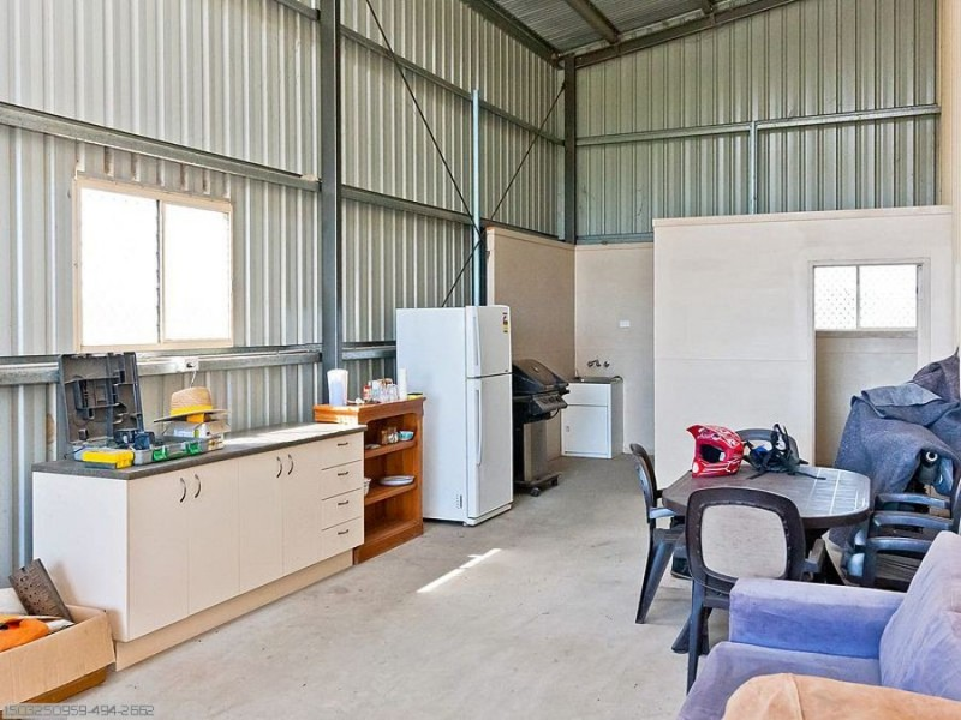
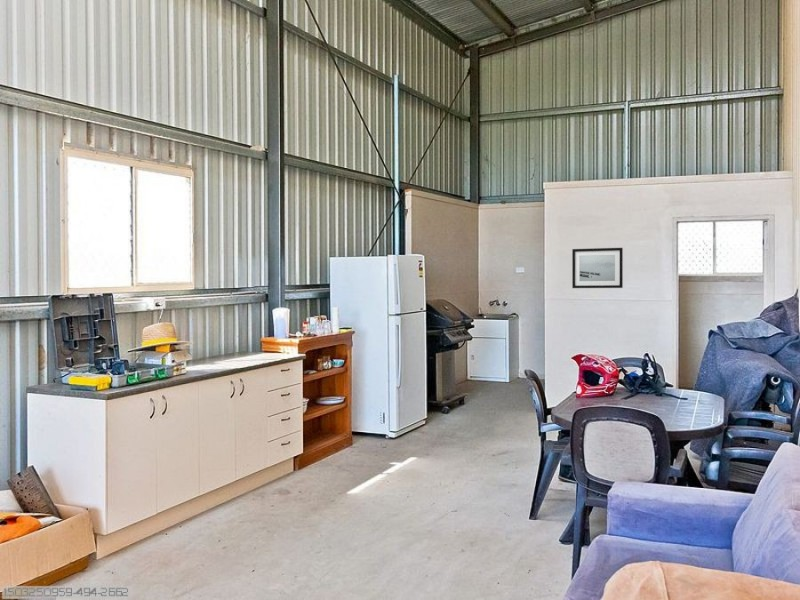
+ wall art (597, 268)
